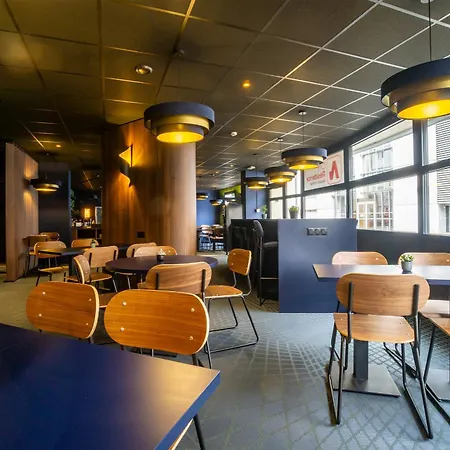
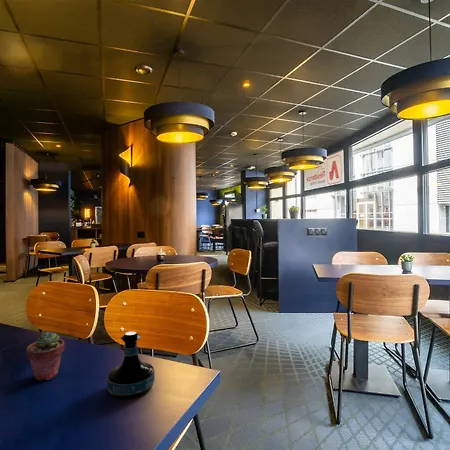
+ potted succulent (46, 353)
+ tequila bottle (131, 360)
